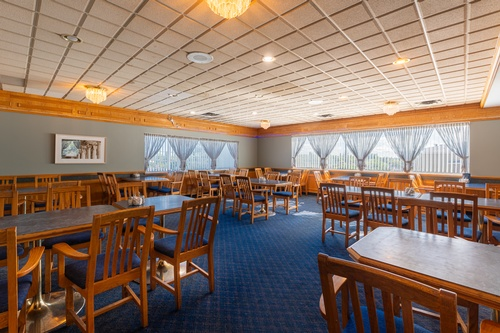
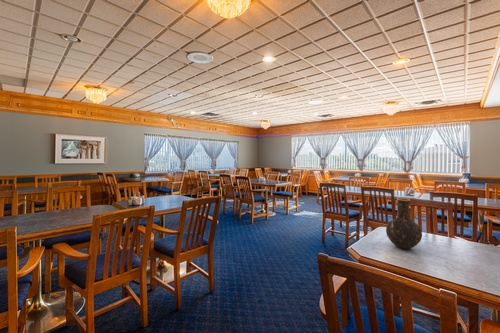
+ vase (403, 223)
